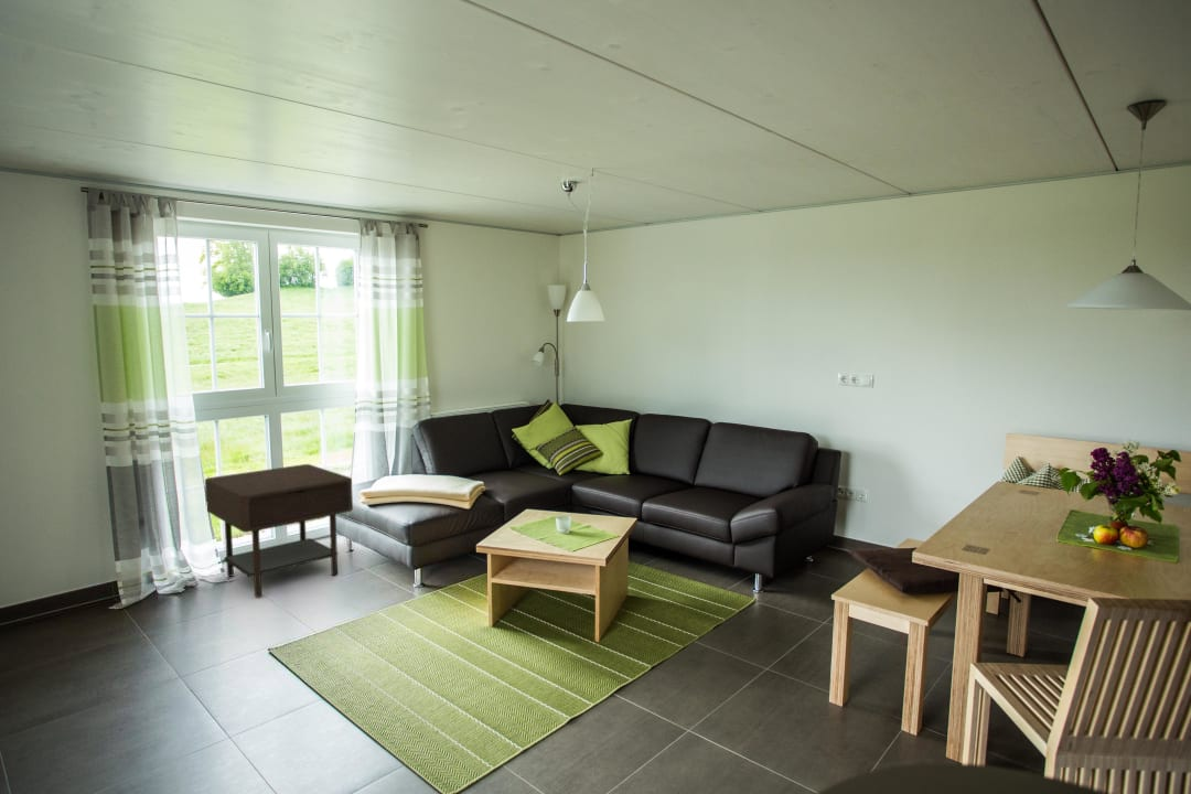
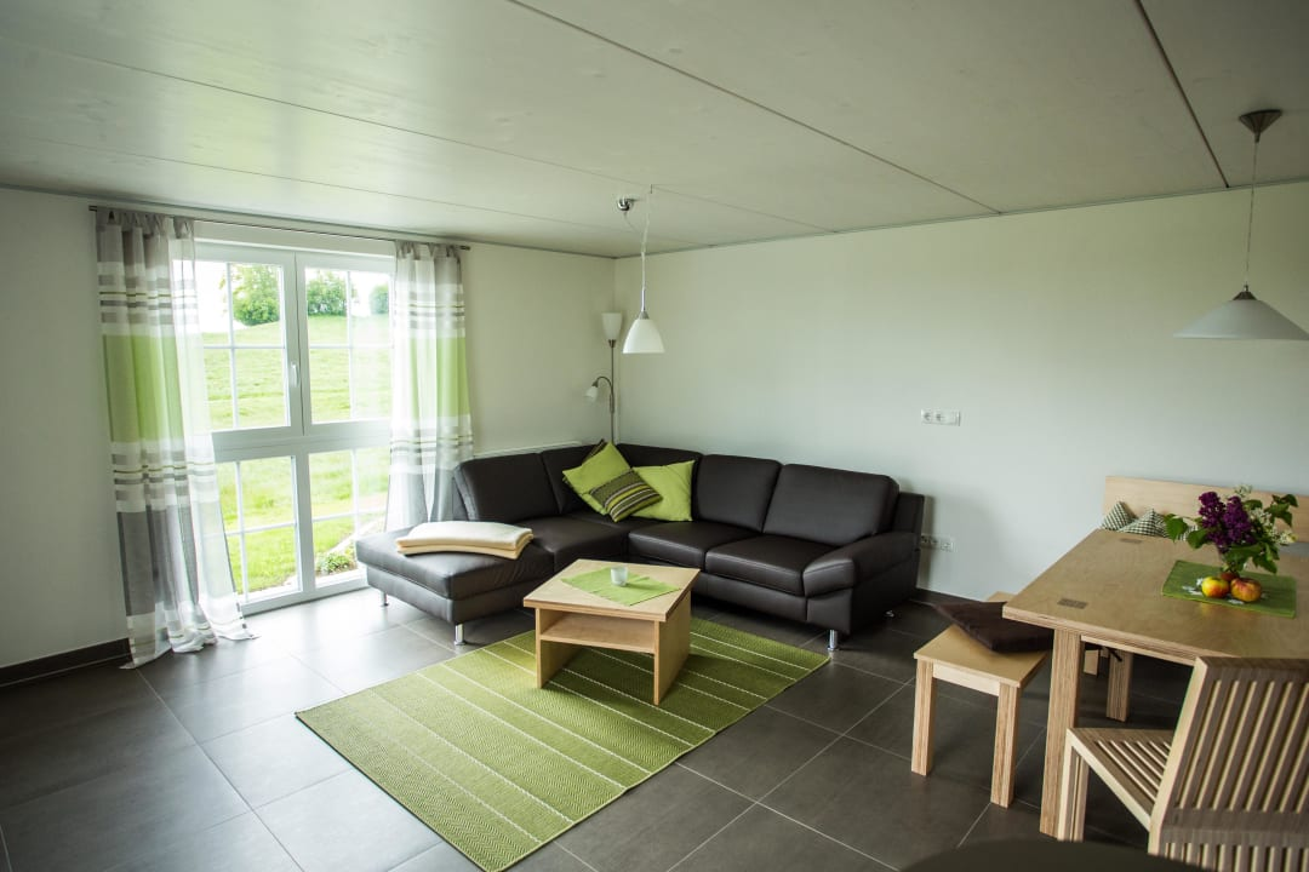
- side table (280, 525)
